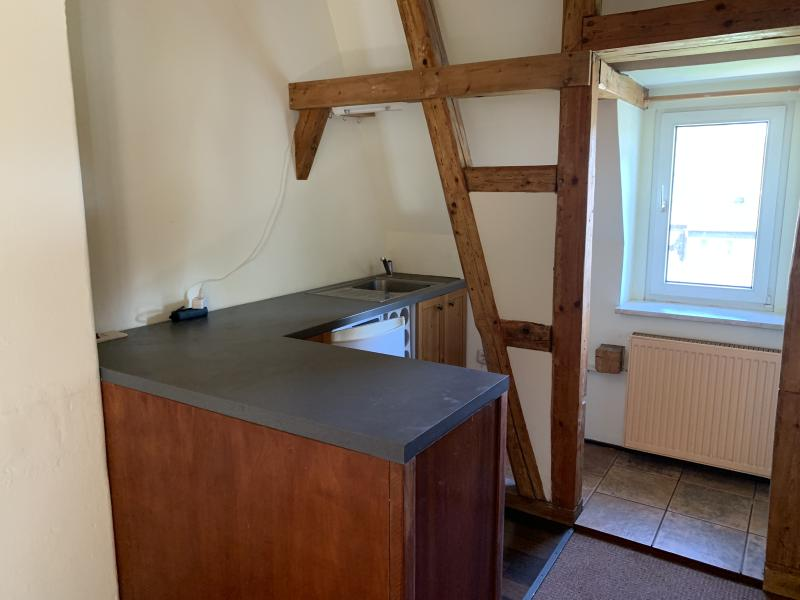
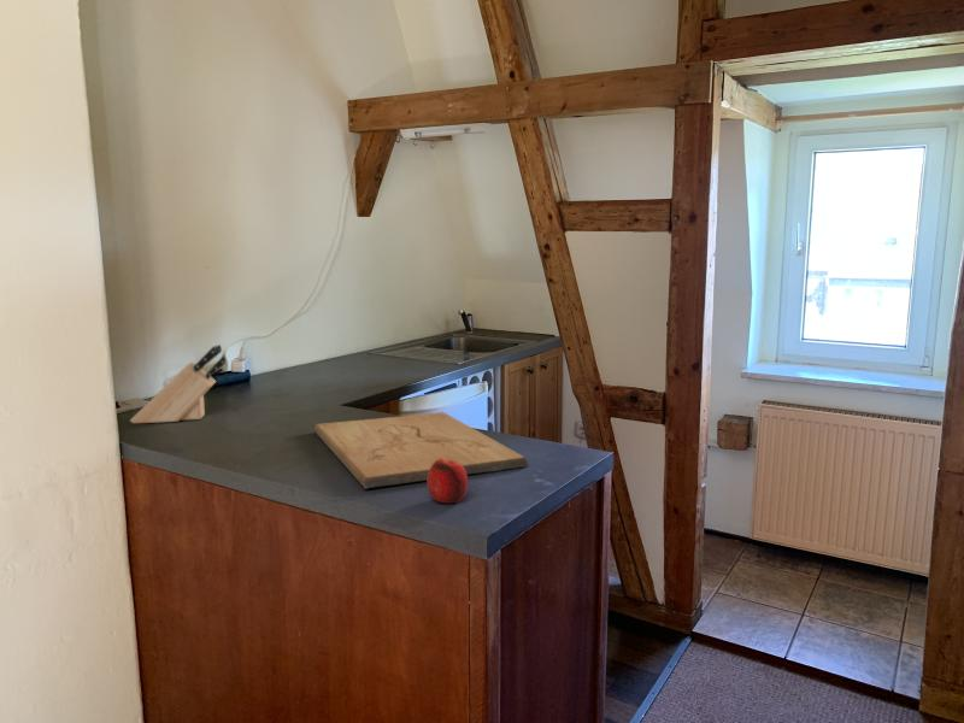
+ knife block (180, 382)
+ cutting board (411, 442)
+ fruit (447, 480)
